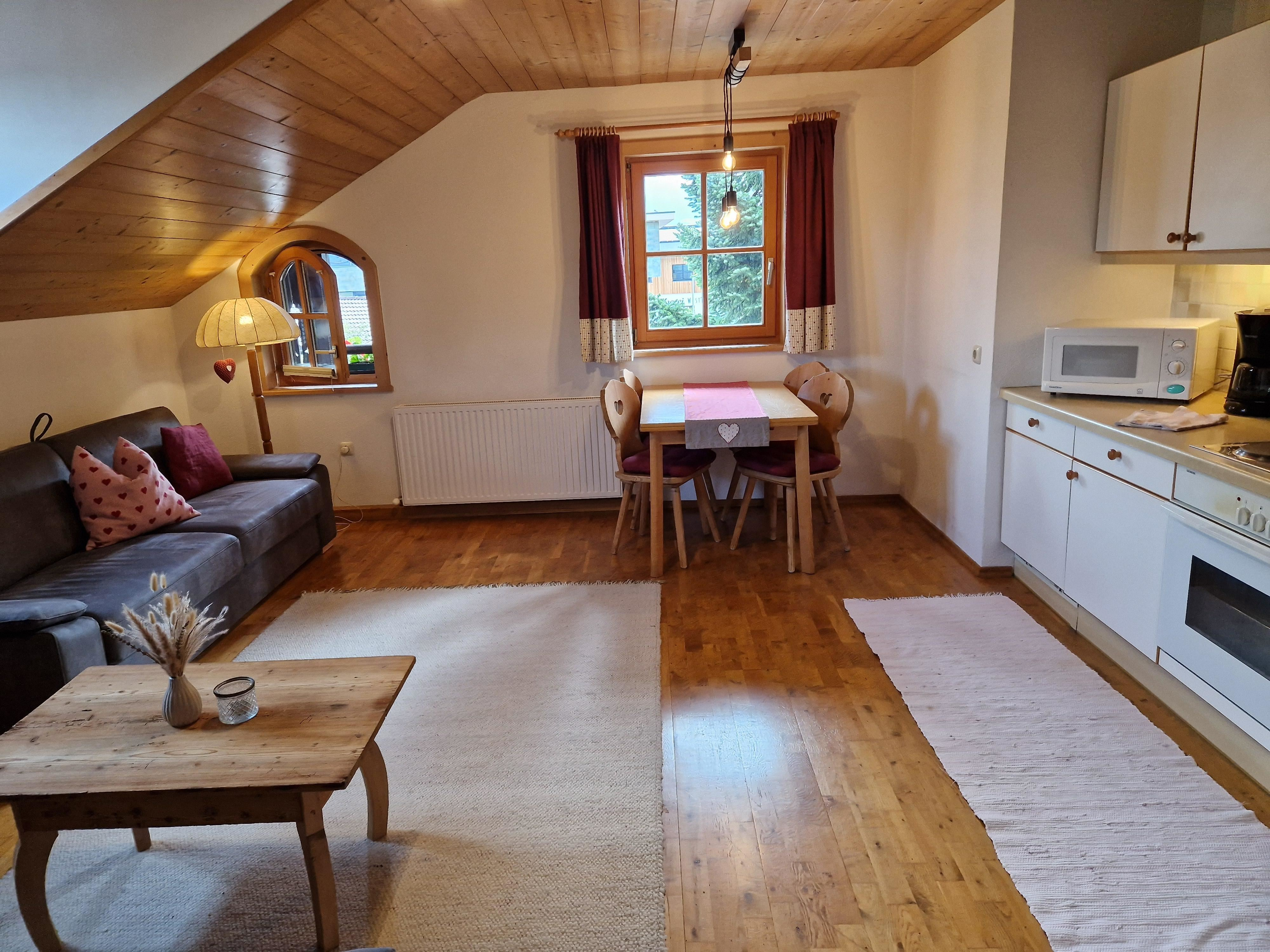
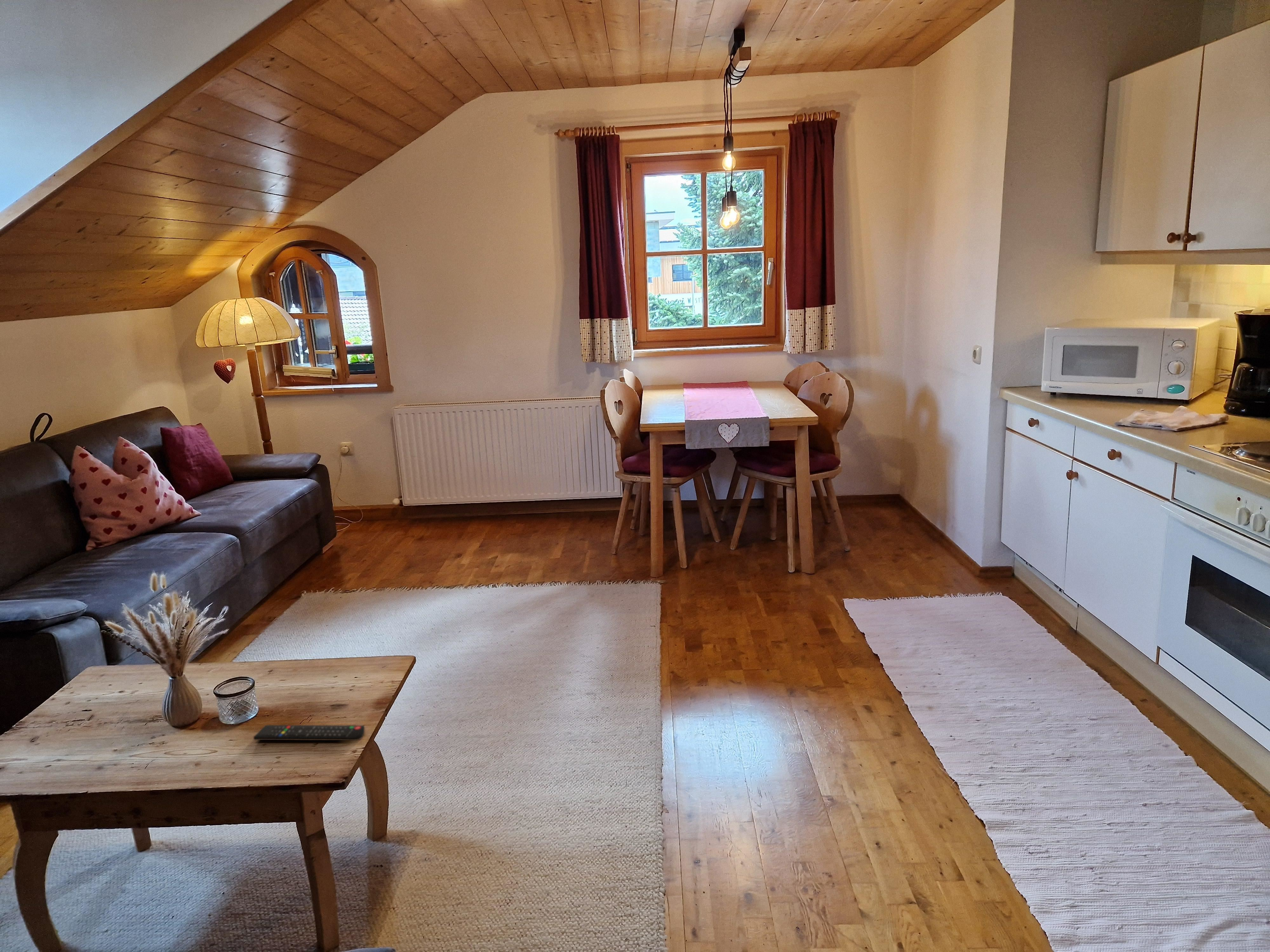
+ remote control (311, 734)
